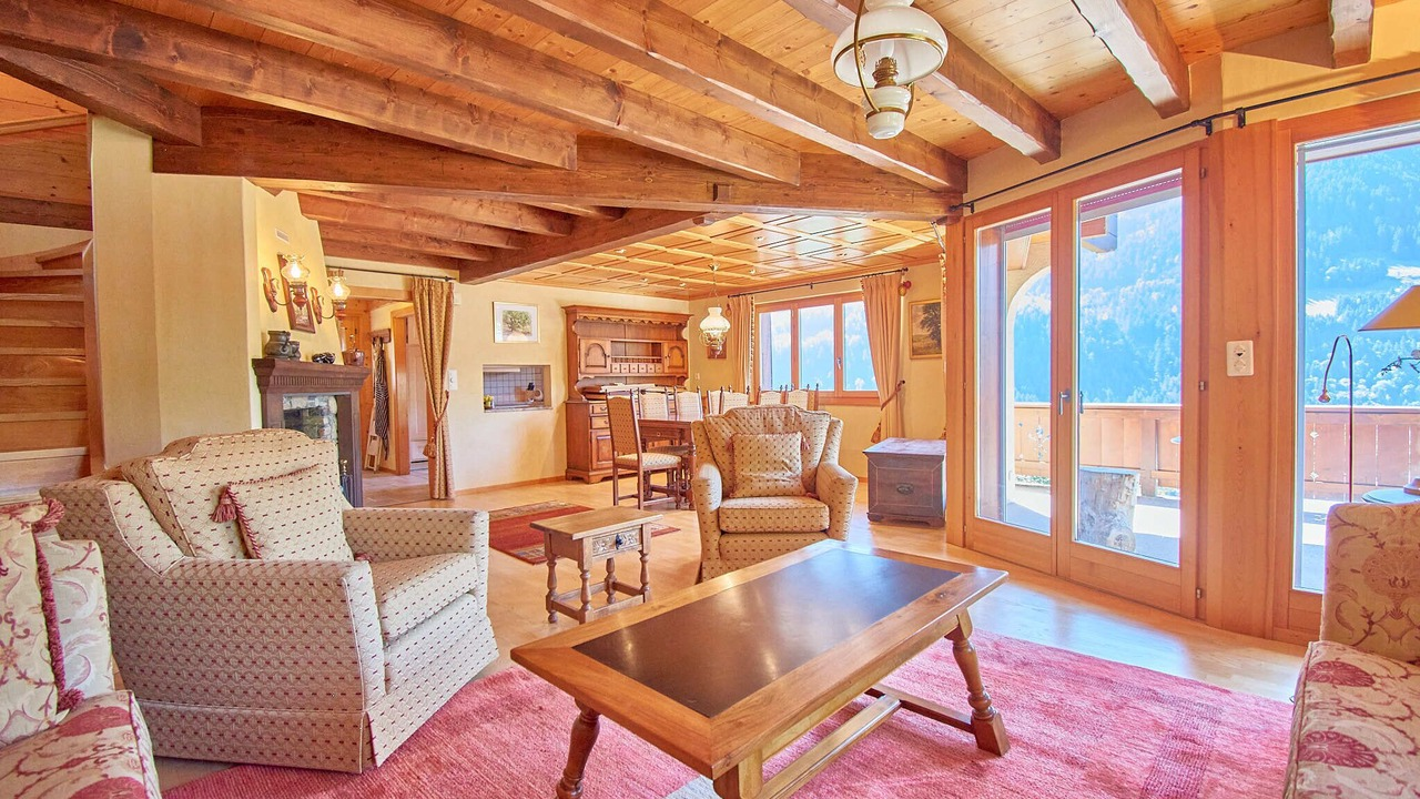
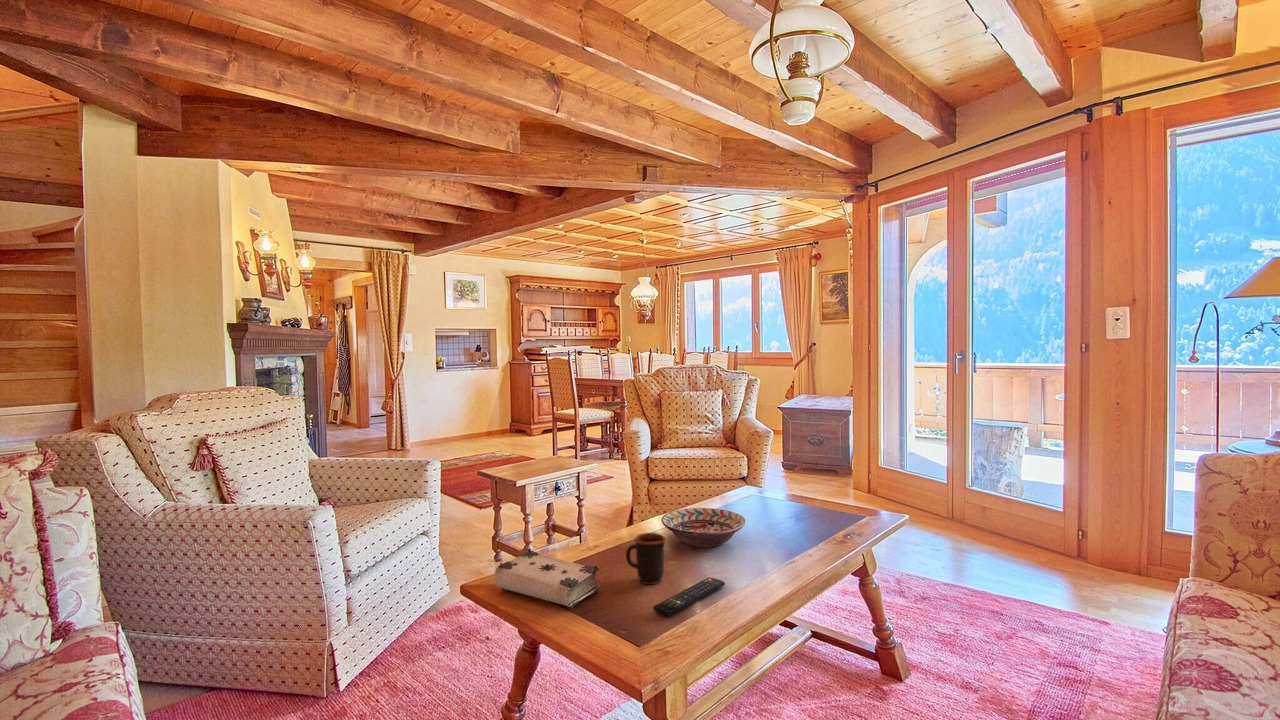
+ remote control (691, 596)
+ mug (645, 557)
+ decorative bowl (703, 529)
+ book (547, 577)
